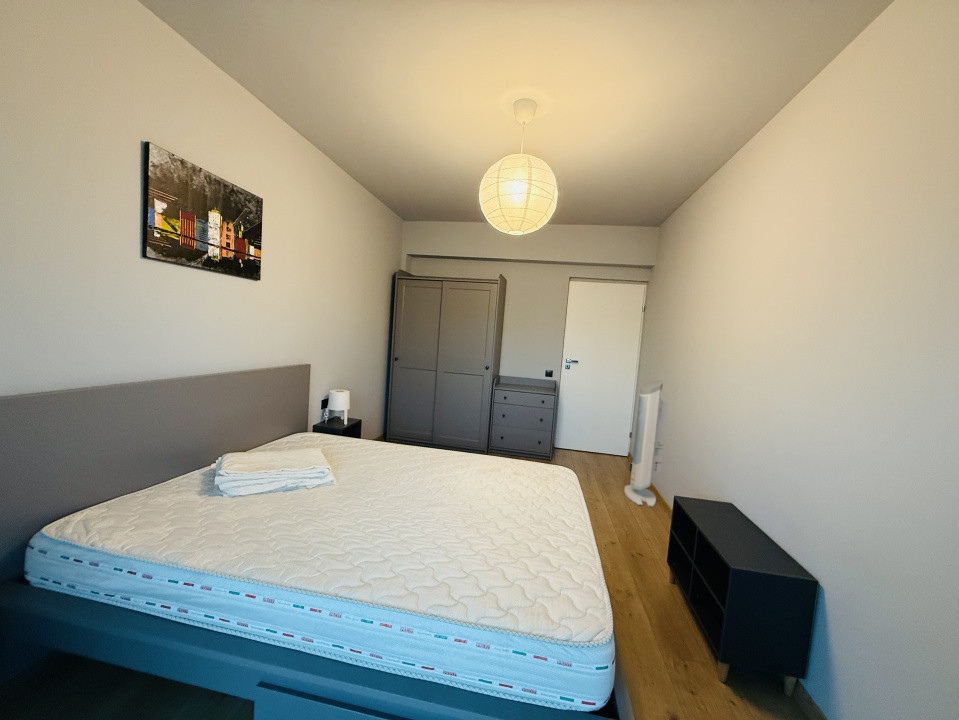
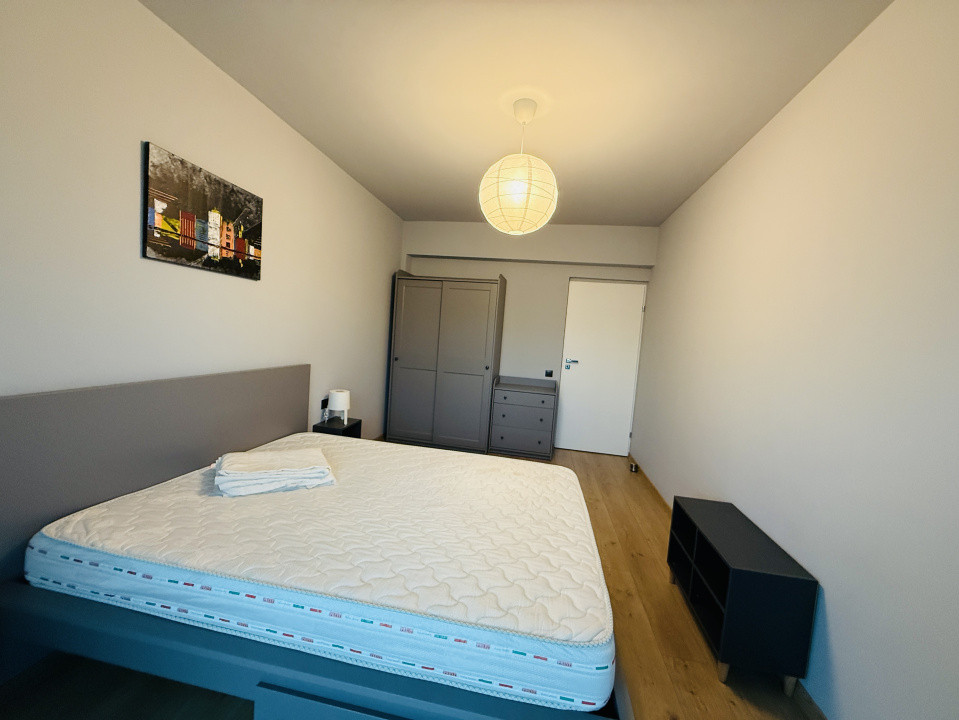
- air purifier (646, 438)
